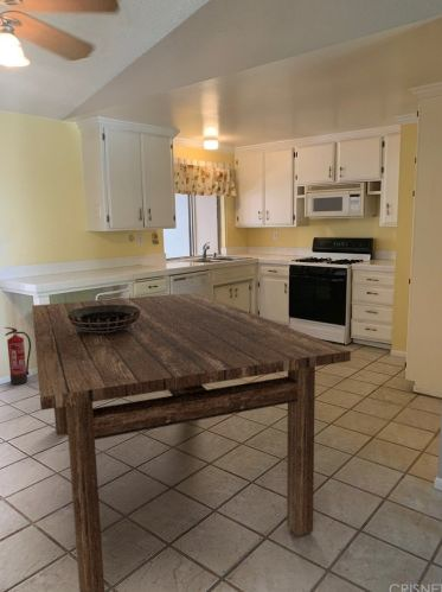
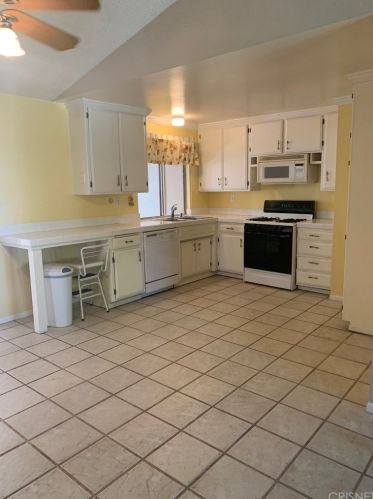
- fire extinguisher (19, 354)
- decorative bowl (105, 319)
- dining table (154, 399)
